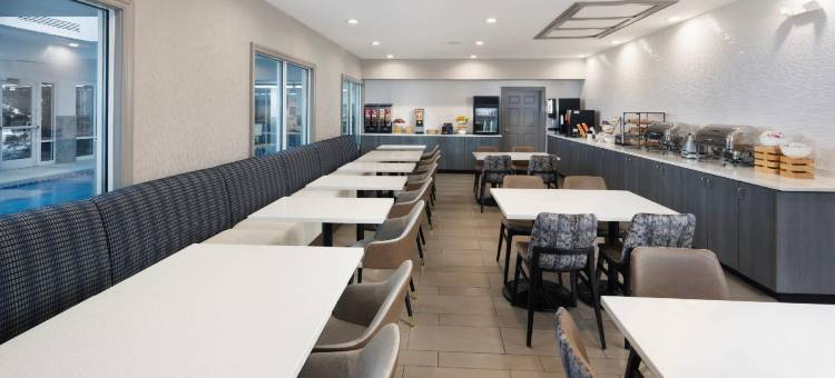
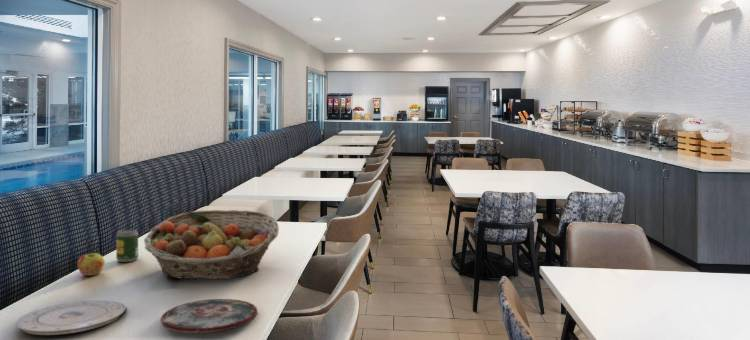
+ soda can (127, 245)
+ plate (73, 316)
+ apple (91, 264)
+ plate (210, 314)
+ fruit basket (213, 242)
